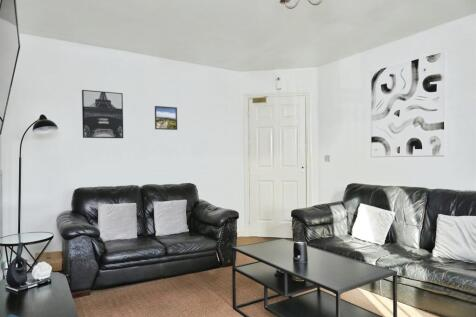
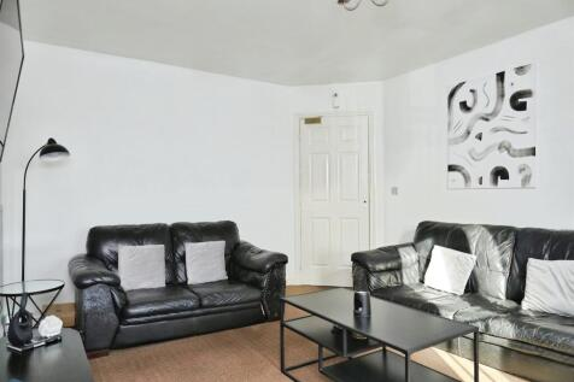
- wall art (103, 114)
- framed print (166, 118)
